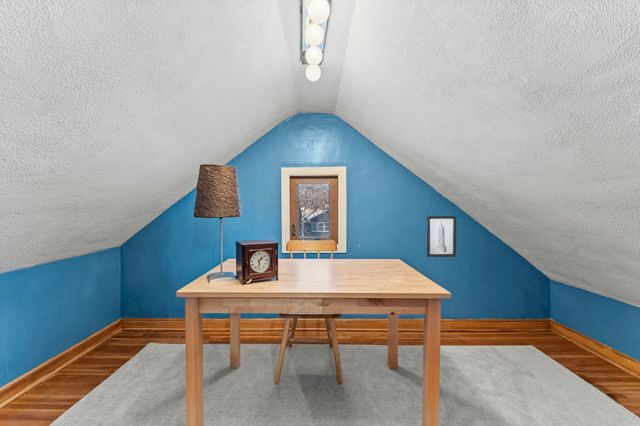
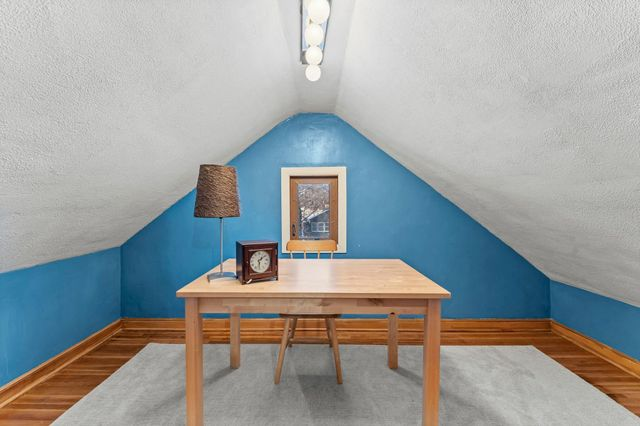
- wall art (441, 236)
